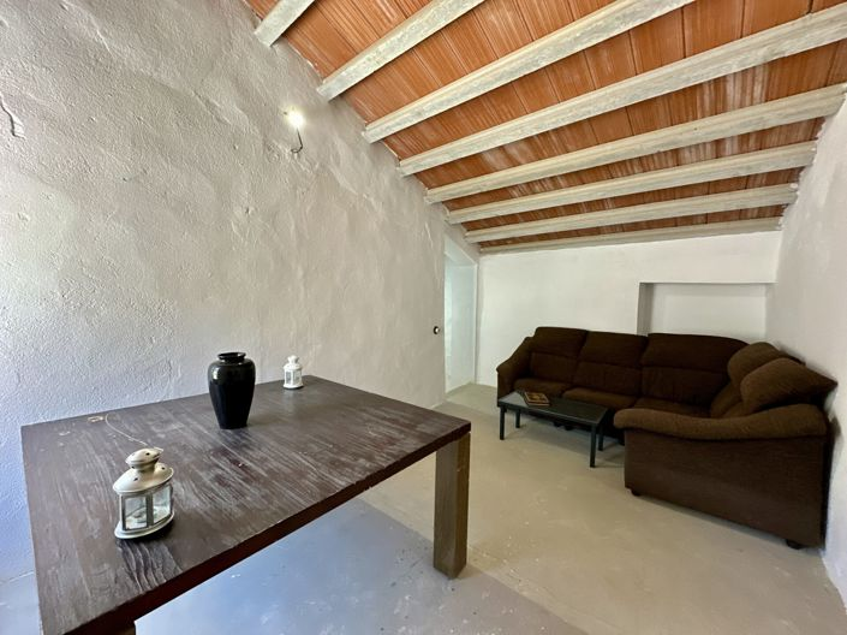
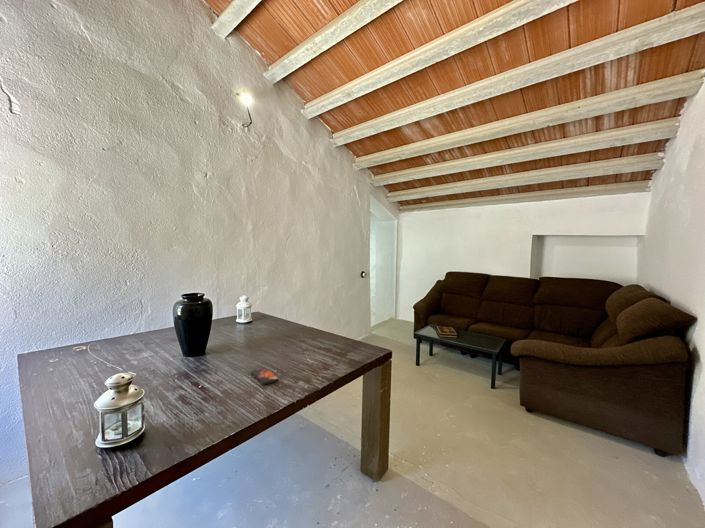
+ smartphone (264, 375)
